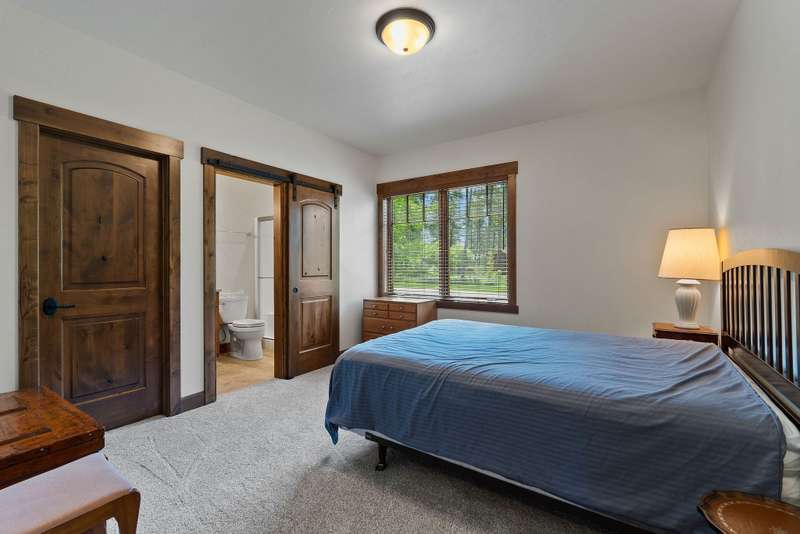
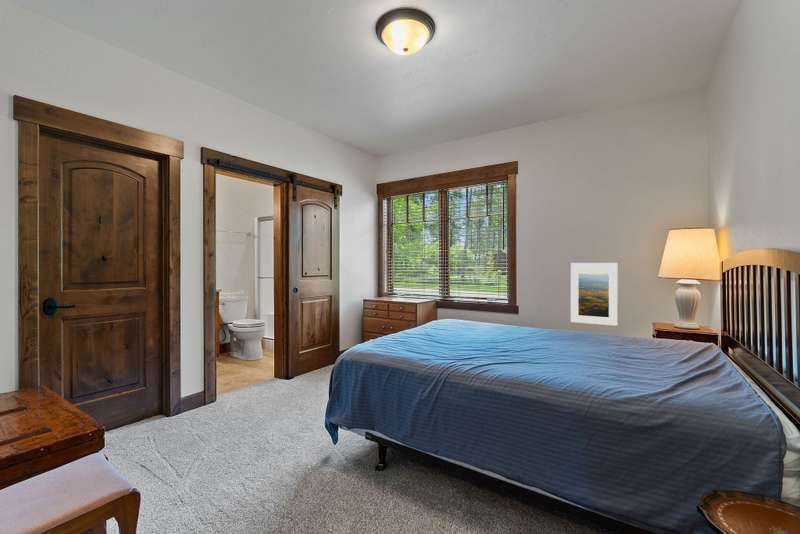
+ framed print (593, 293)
